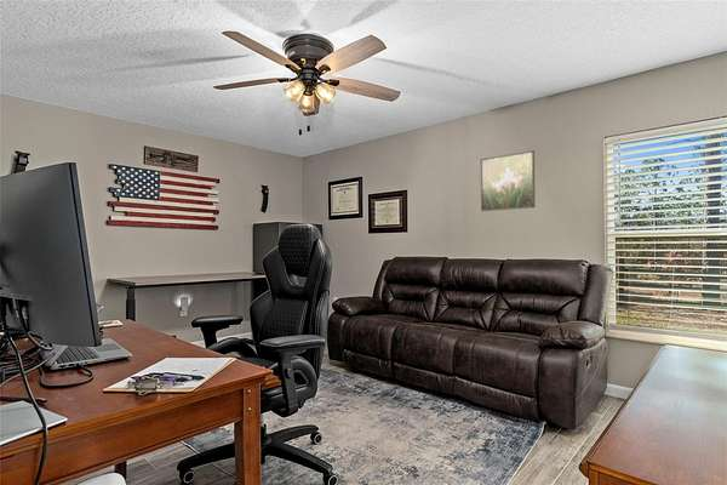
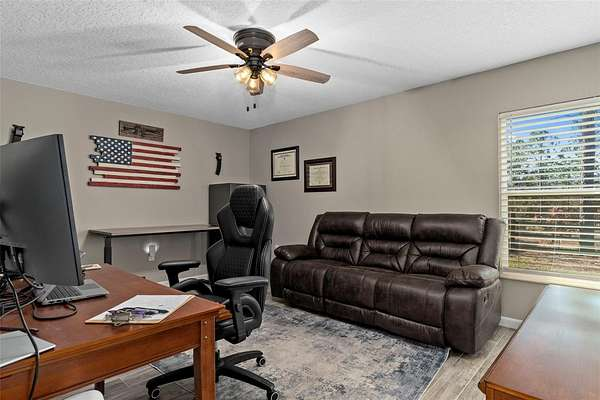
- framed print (506, 182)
